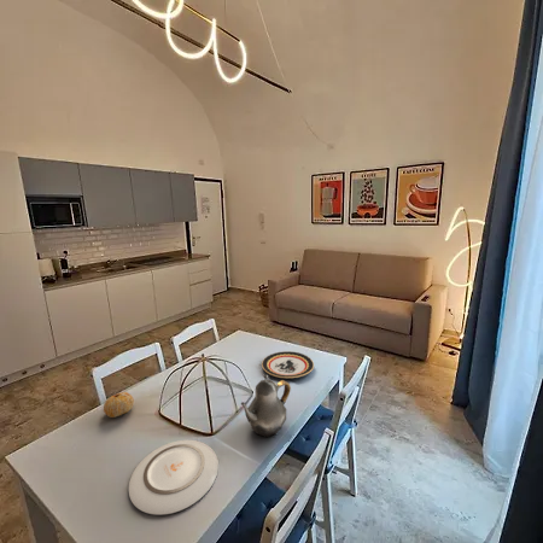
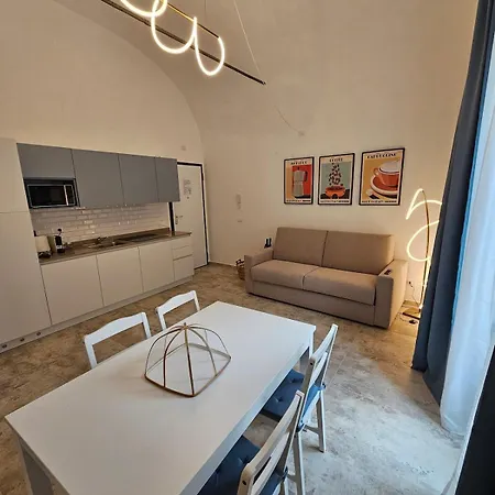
- teapot (267, 401)
- fruit (118, 403)
- plate (175, 469)
- plate (287, 364)
